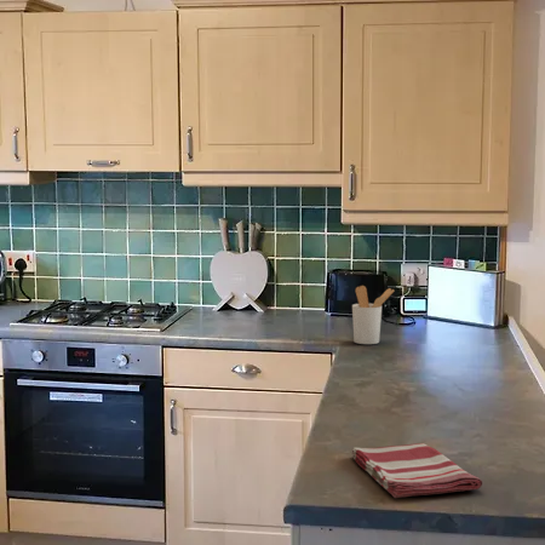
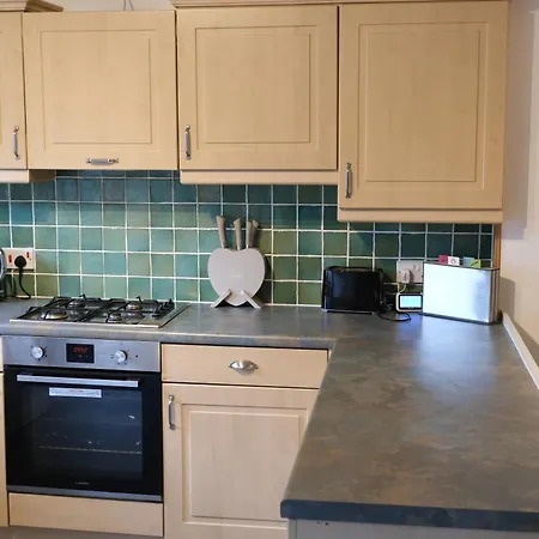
- dish towel (412, 465)
- utensil holder (373, 314)
